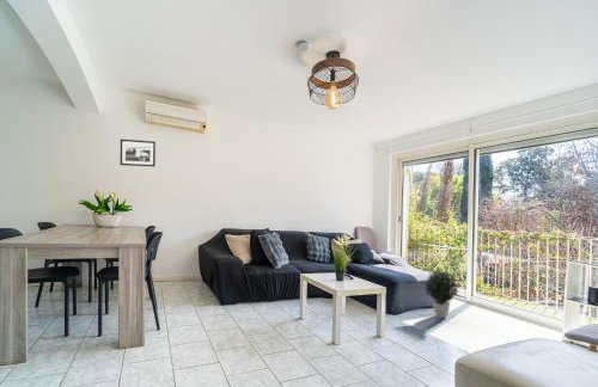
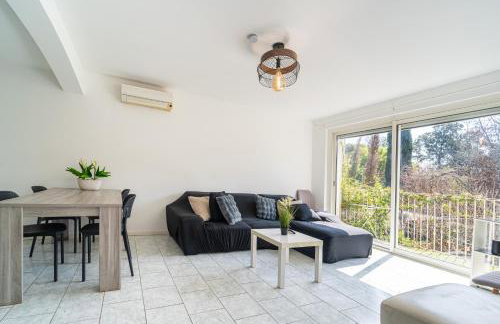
- potted plant (441, 293)
- picture frame (138, 153)
